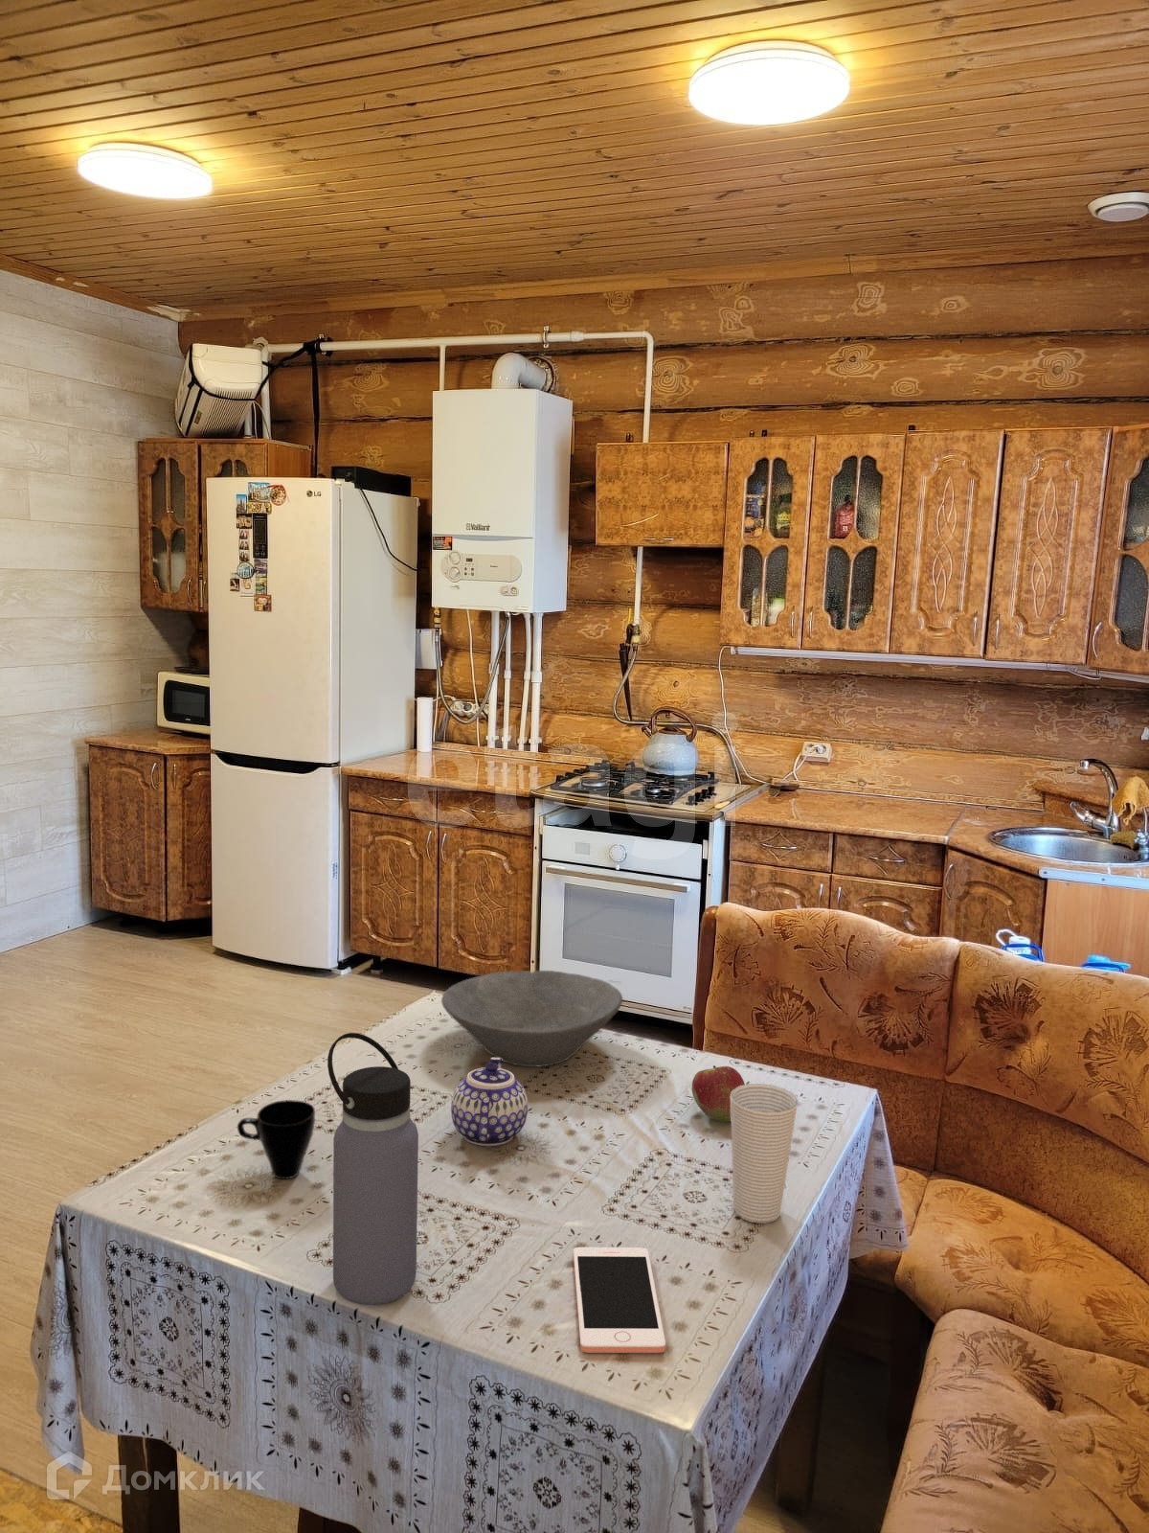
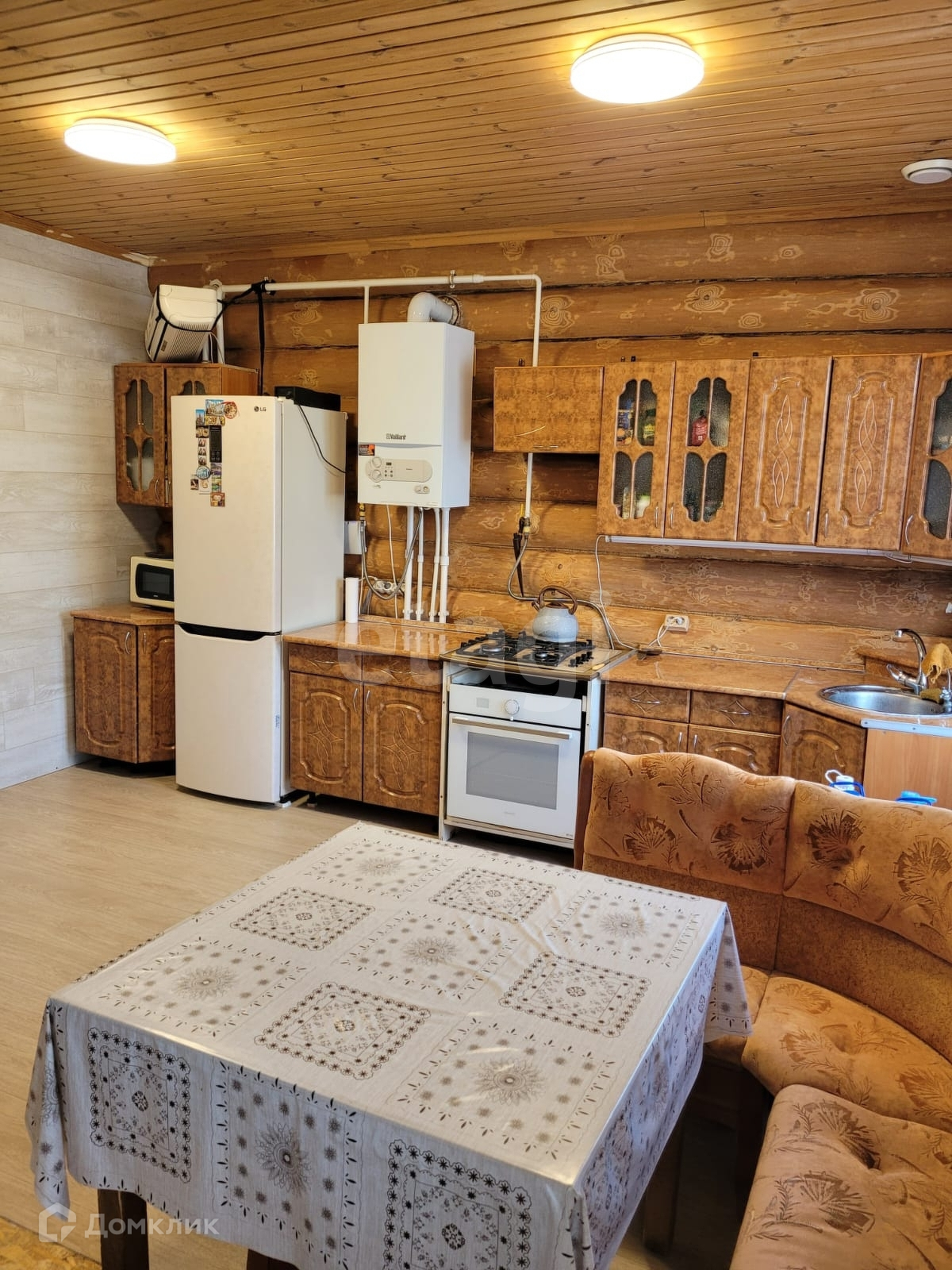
- bowl (531, 1021)
- teapot (489, 1098)
- fruit (718, 1090)
- cup (760, 1154)
- water bottle (373, 1165)
- cell phone (616, 1296)
- cup (275, 1142)
